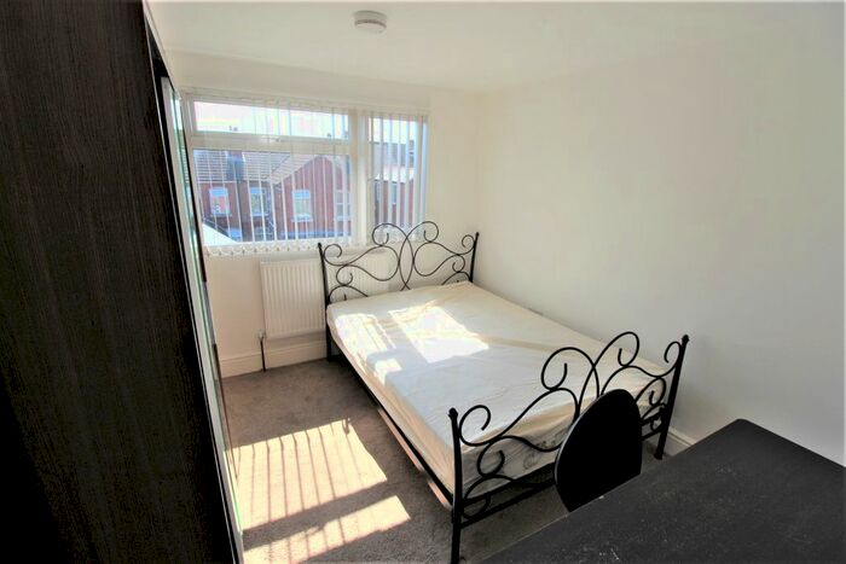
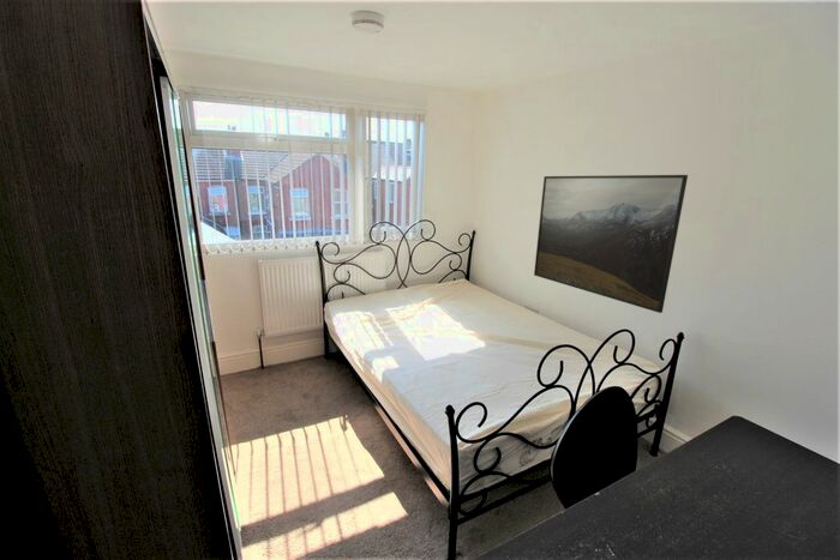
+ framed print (595, 235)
